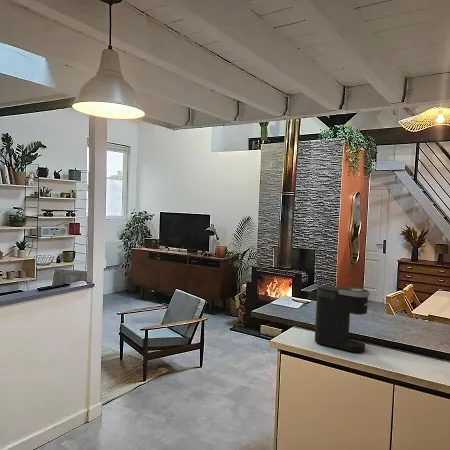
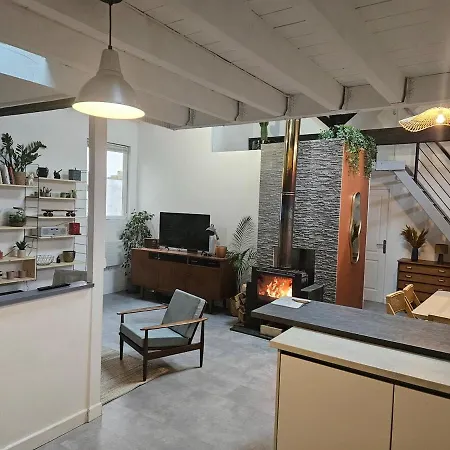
- coffee maker (341, 316)
